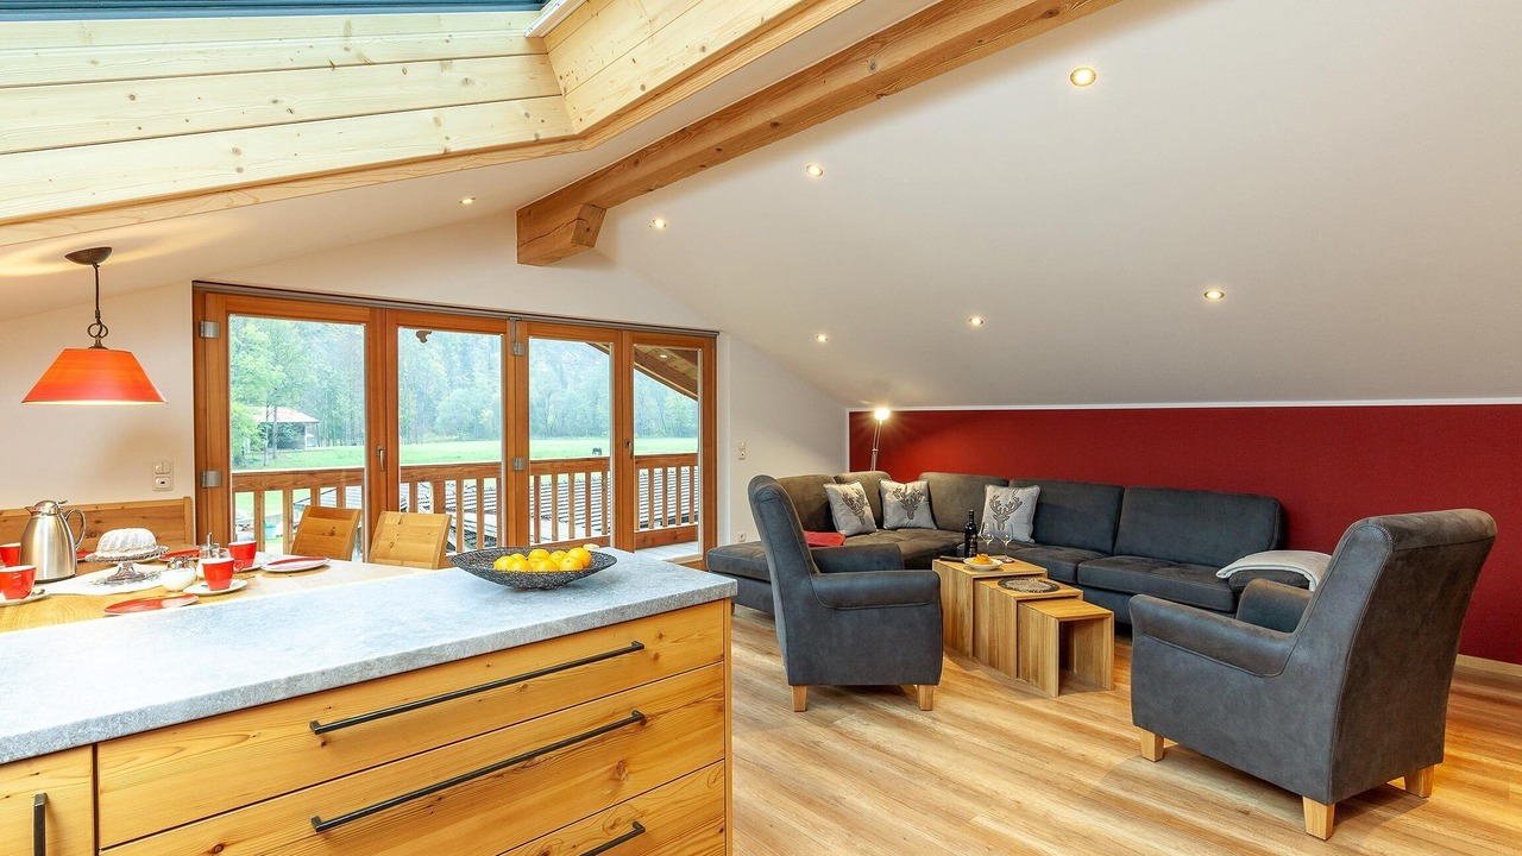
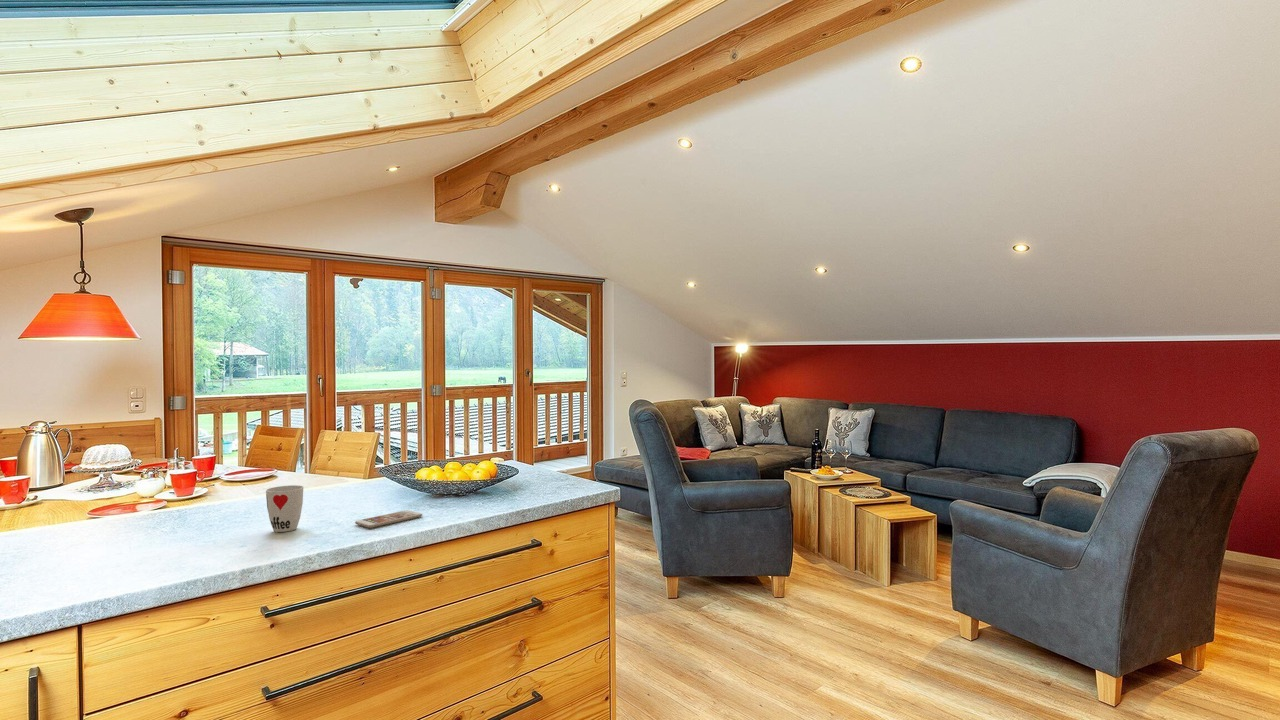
+ cup (285, 508)
+ smartphone (389, 518)
